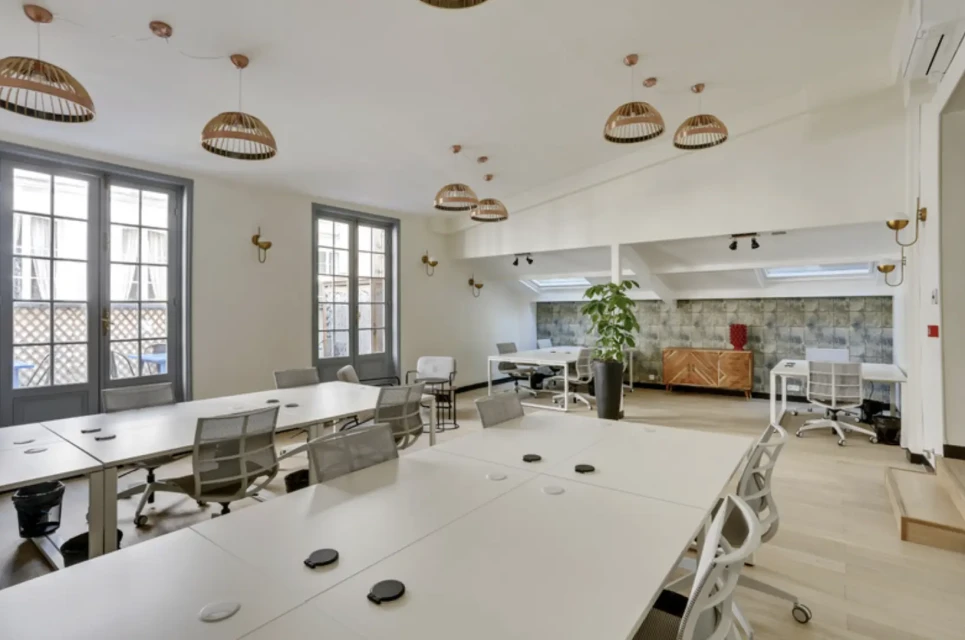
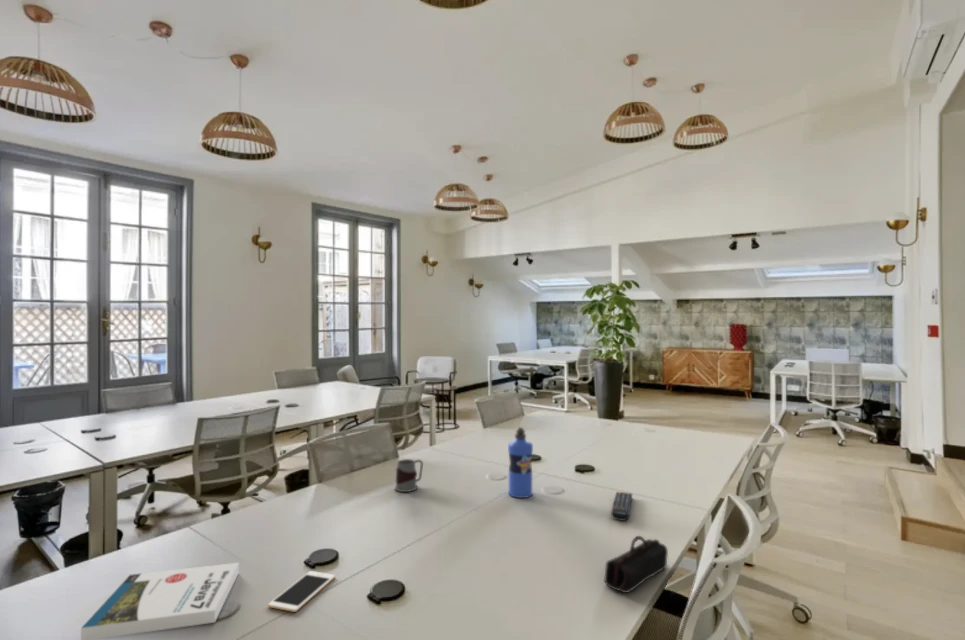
+ book (169, 597)
+ mug (409, 474)
+ remote control (622, 504)
+ water bottle (520, 460)
+ pencil case (637, 556)
+ cell phone (303, 590)
